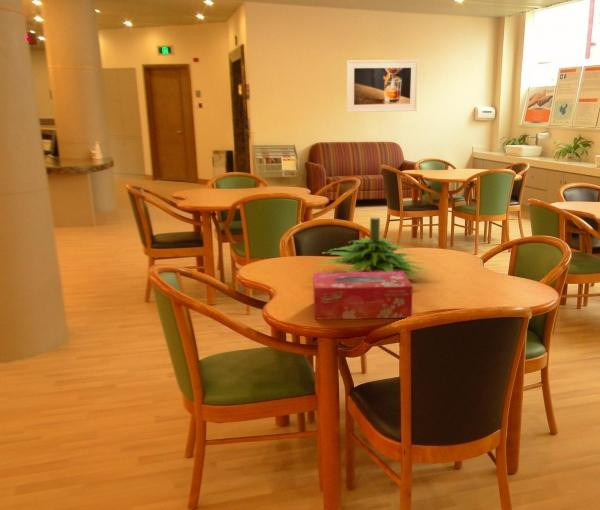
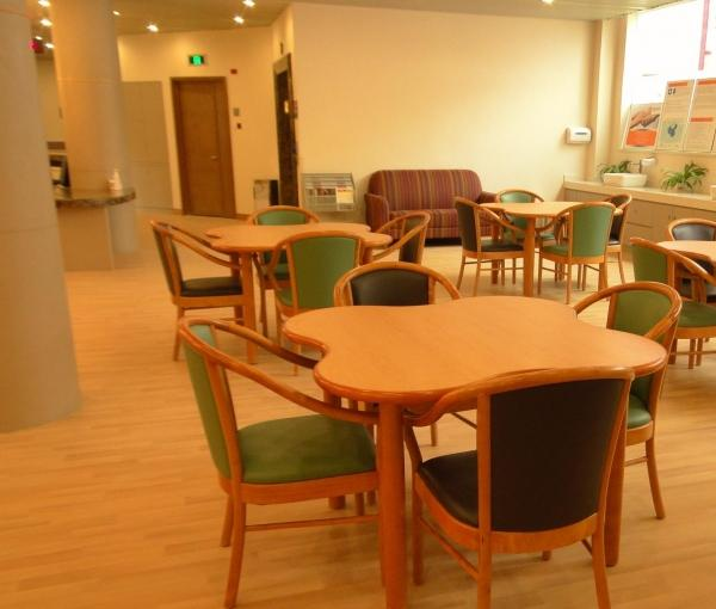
- tissue box (360, 294)
- plant (373, 245)
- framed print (382, 86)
